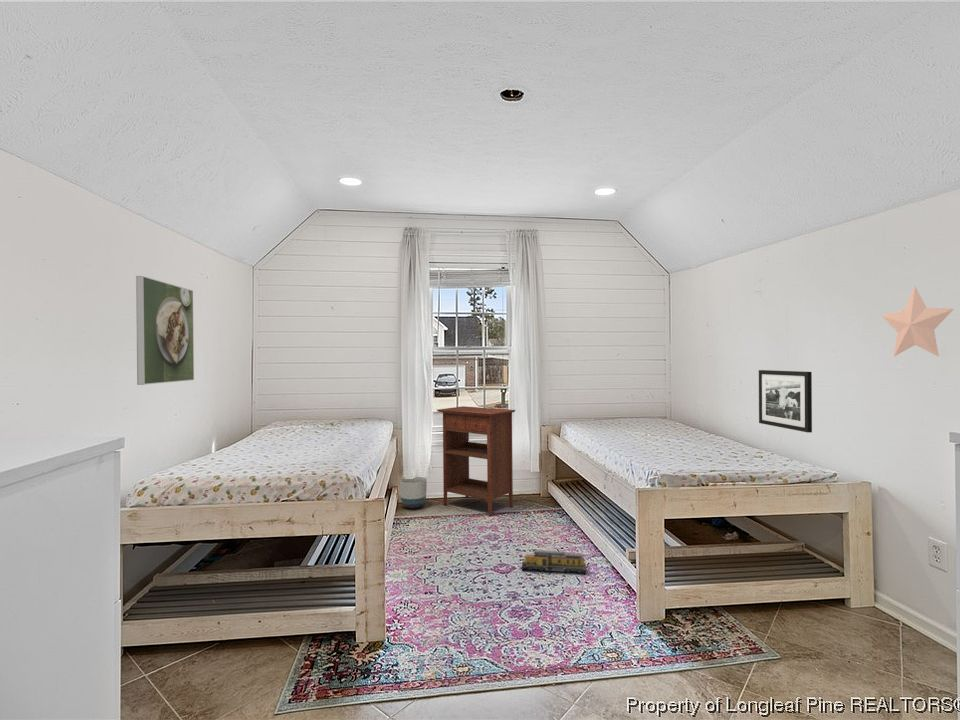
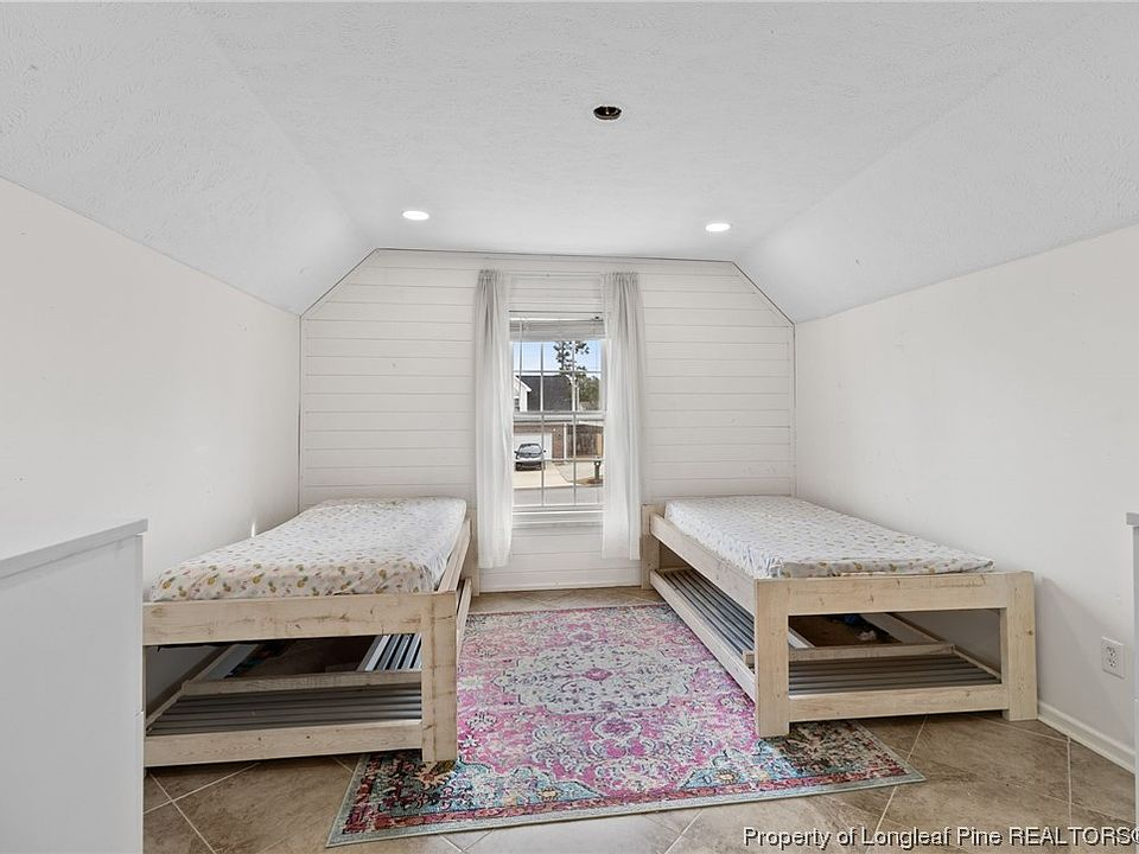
- nightstand (476, 457)
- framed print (167, 333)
- picture frame (783, 399)
- toy train (553, 560)
- decorative star (915, 321)
- planter (413, 493)
